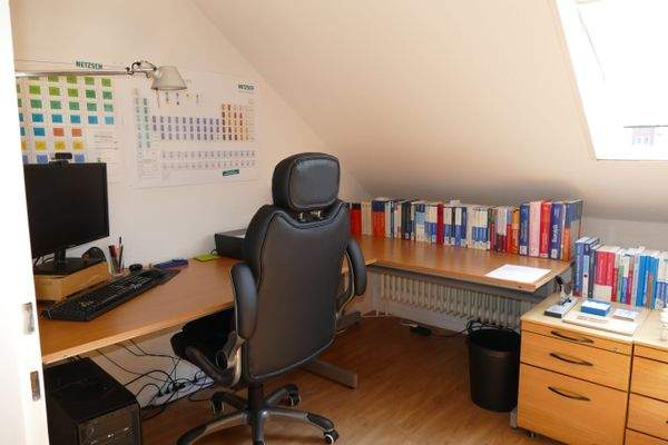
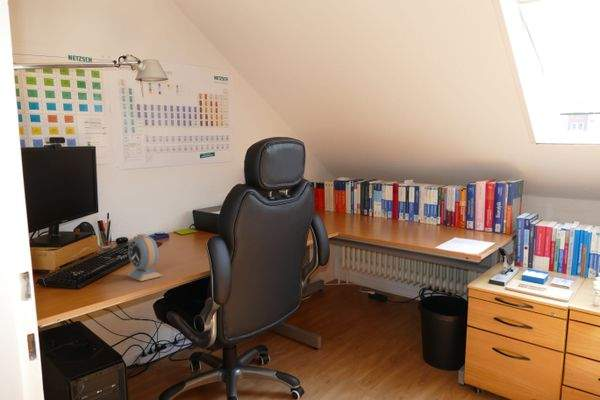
+ alarm clock (143, 255)
